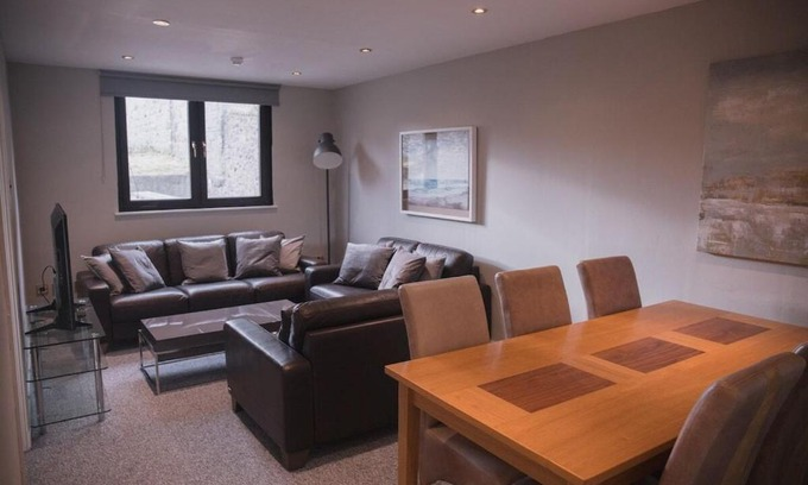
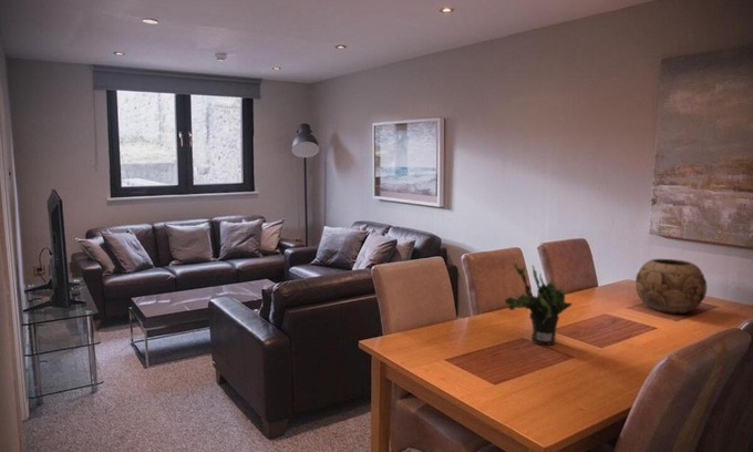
+ potted plant (532, 305)
+ decorative bowl (670, 285)
